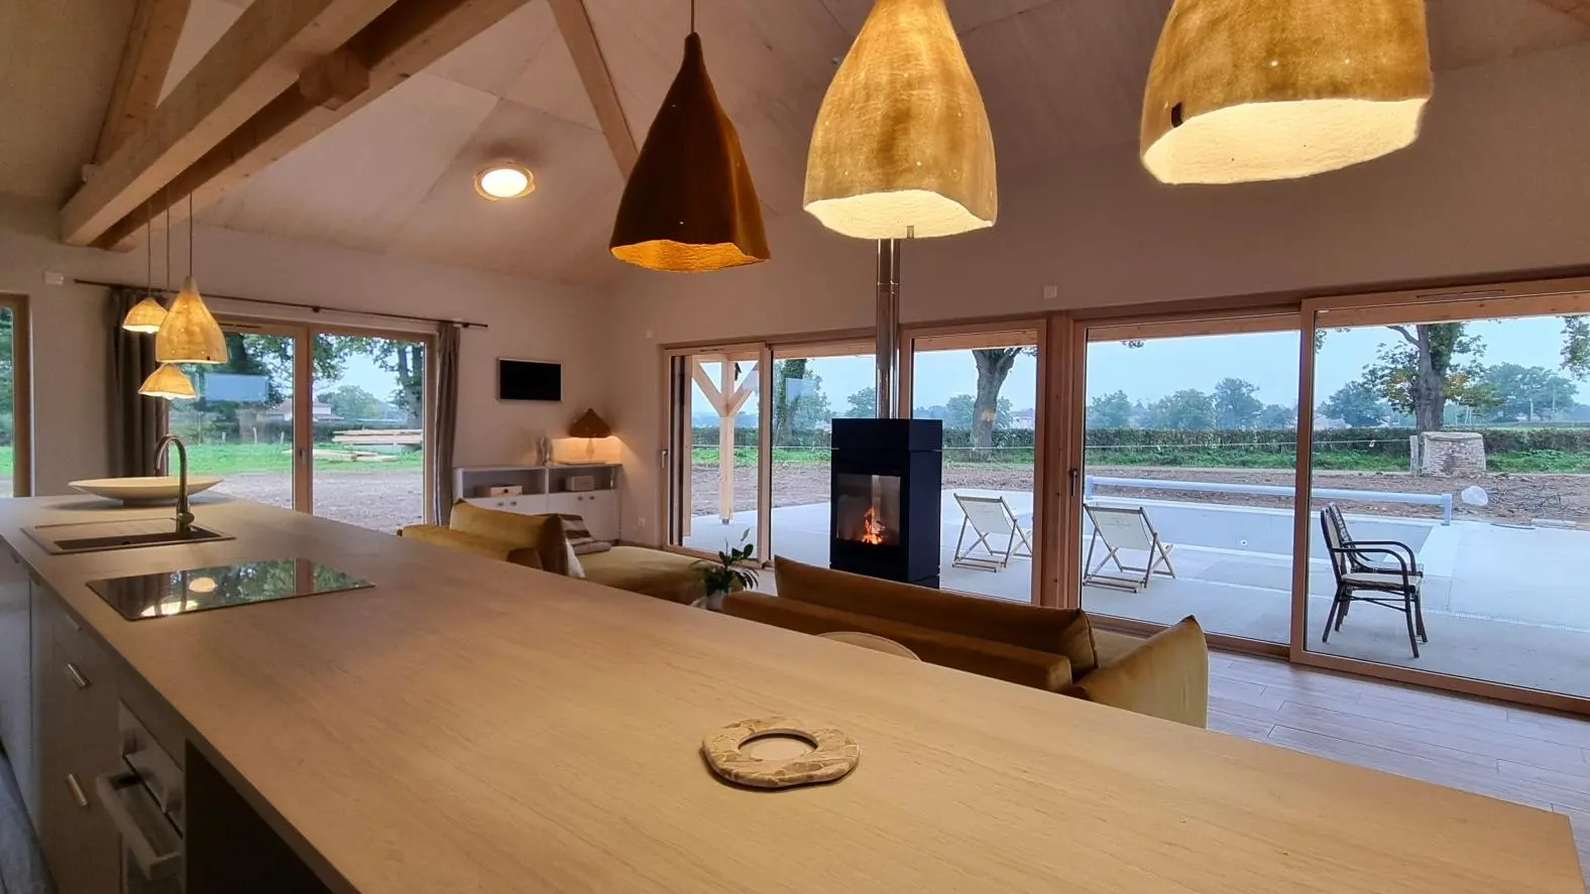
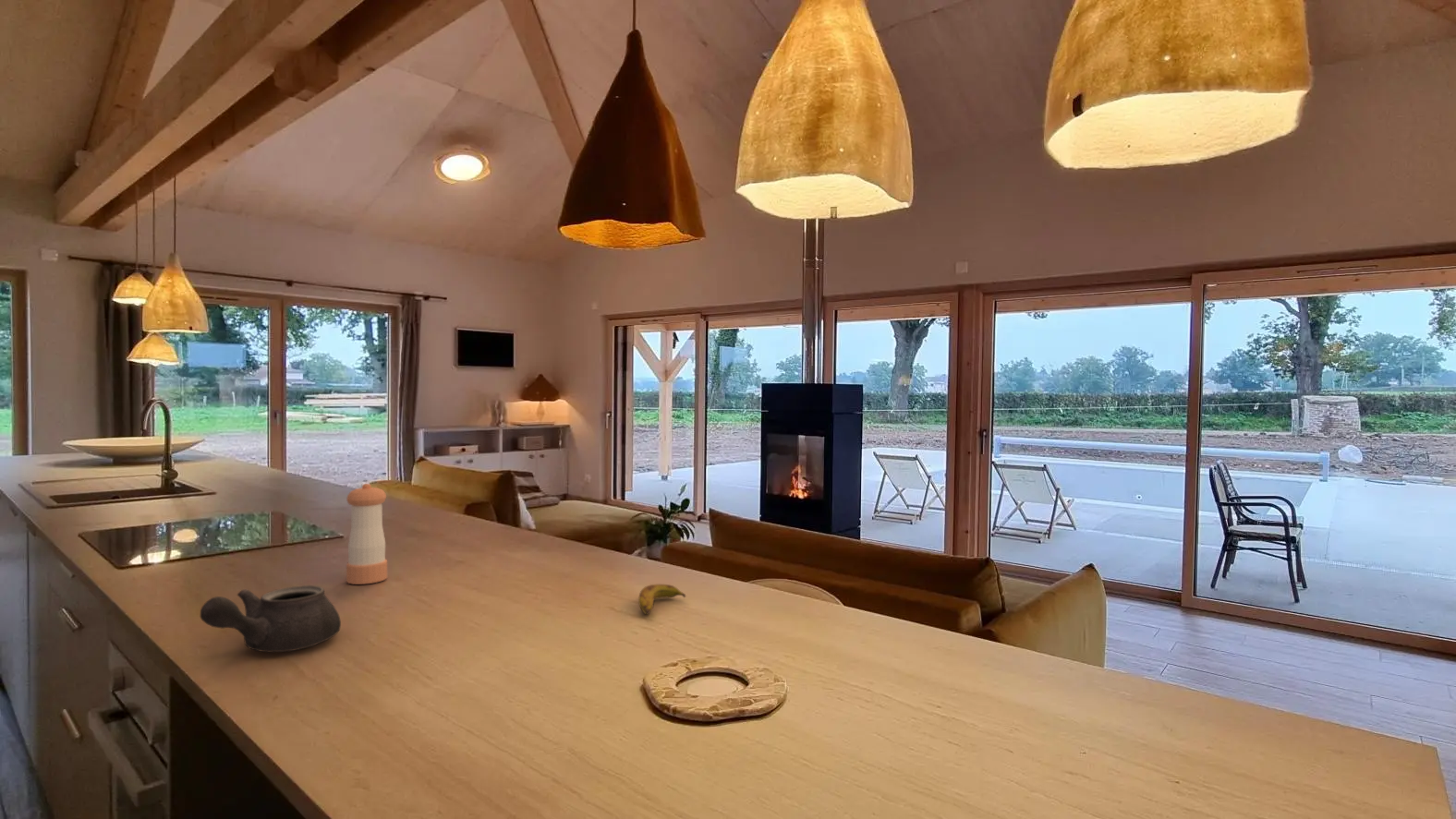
+ teapot (267, 616)
+ pepper shaker (367, 531)
+ banana (658, 597)
